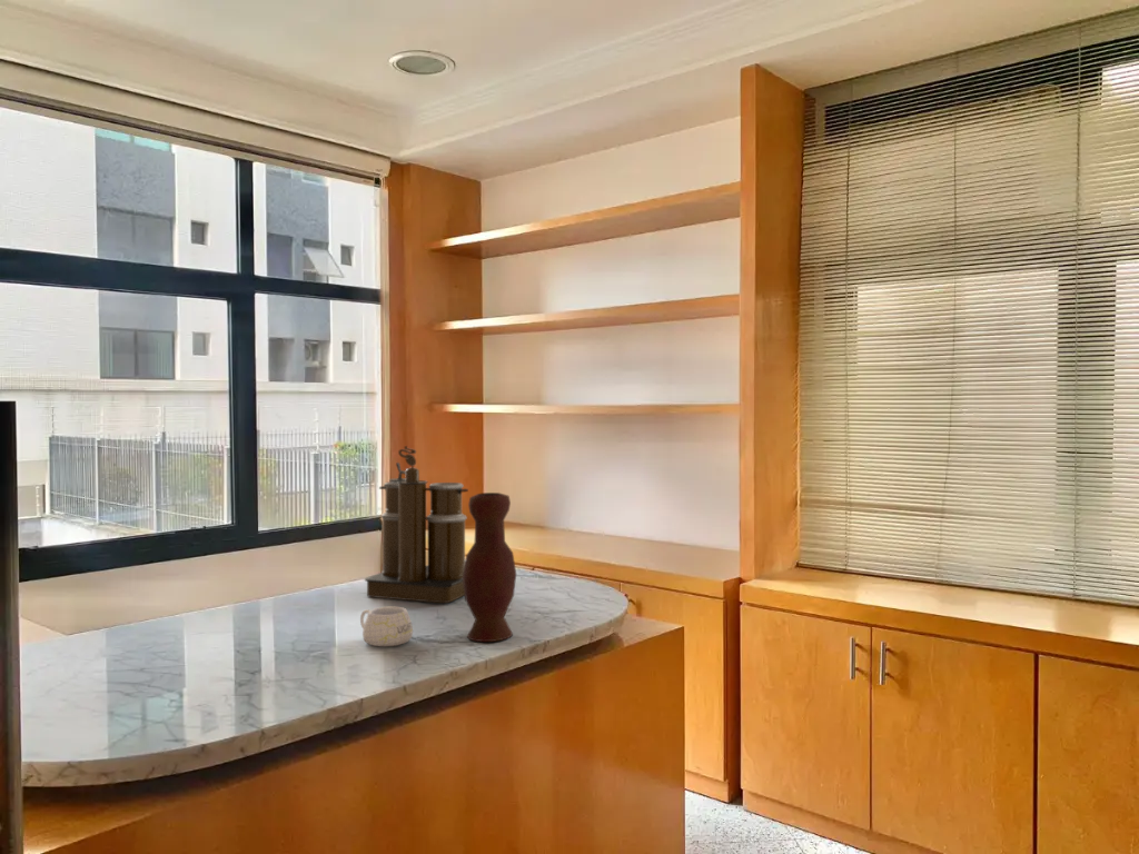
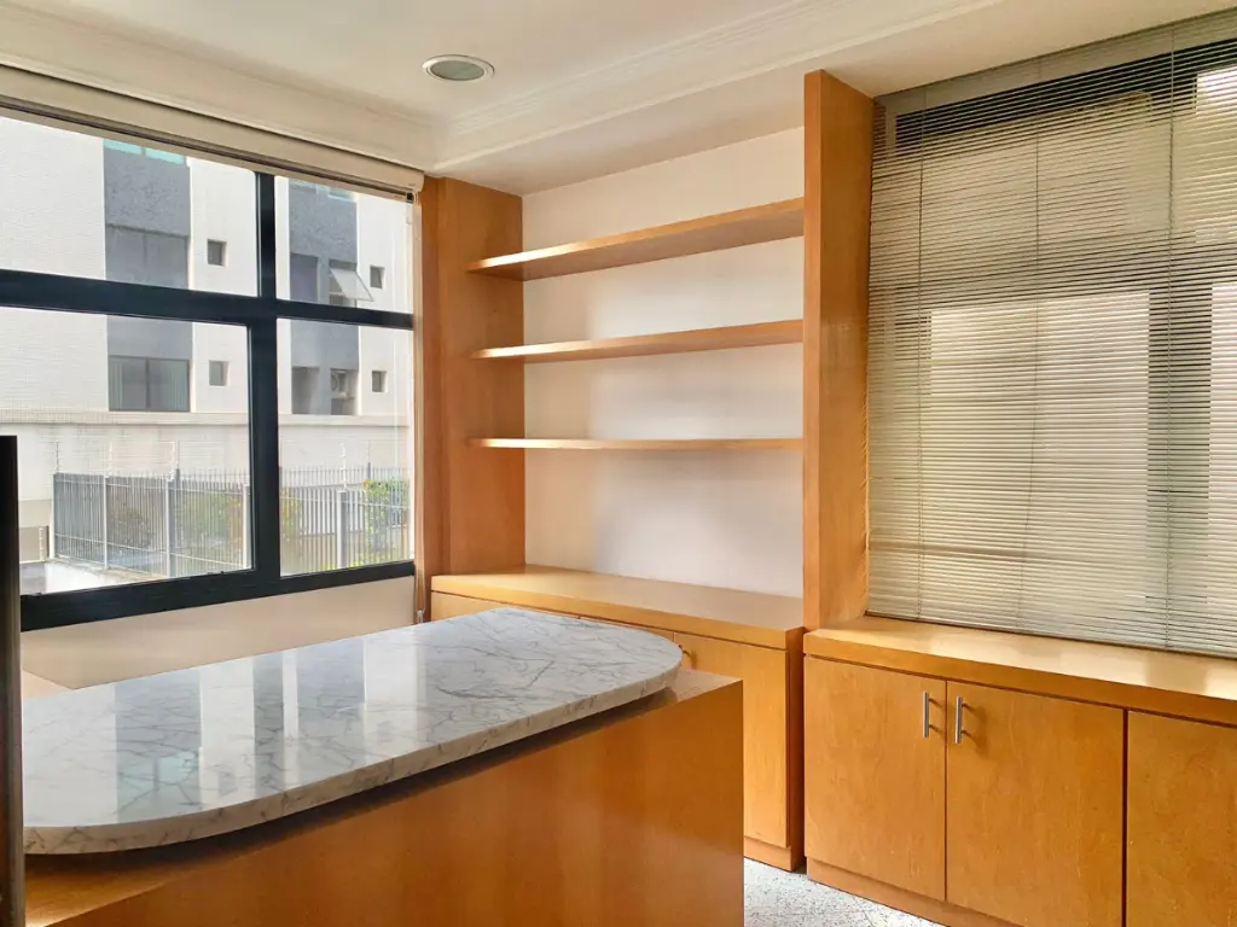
- coffee maker (425, 518)
- vase (489, 564)
- mug (383, 625)
